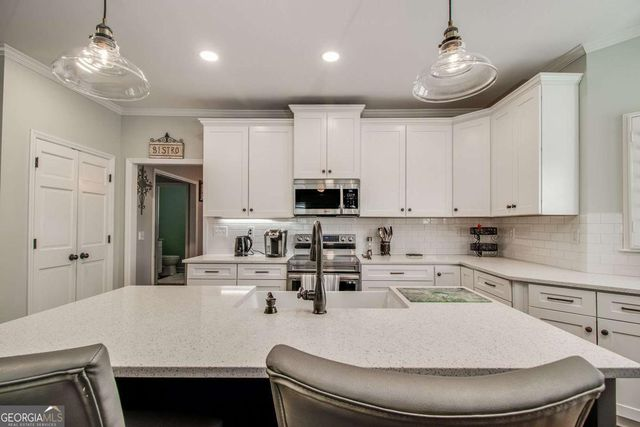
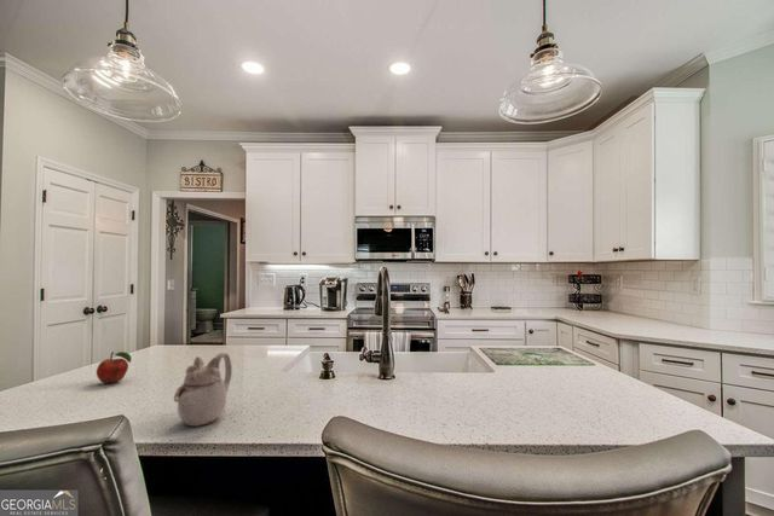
+ teapot (204, 387)
+ fruit (114, 366)
